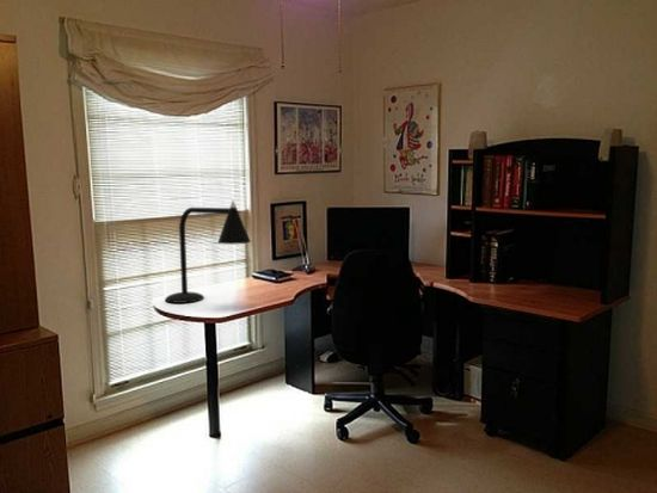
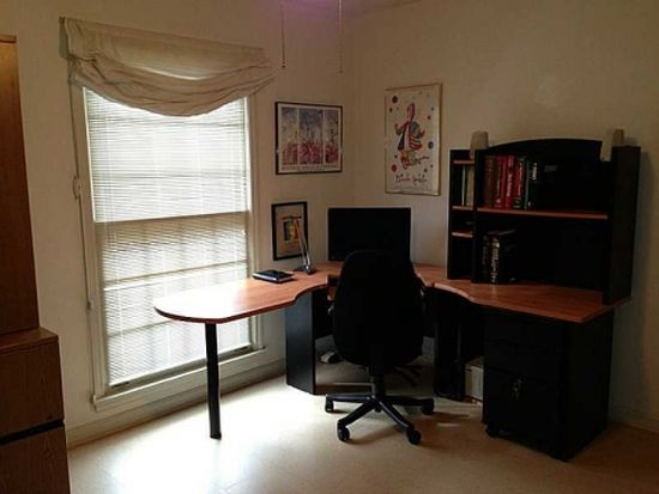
- desk lamp (217, 242)
